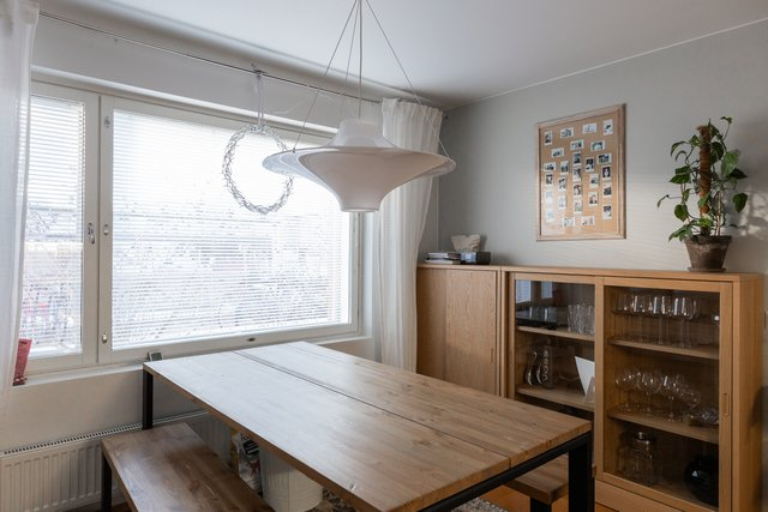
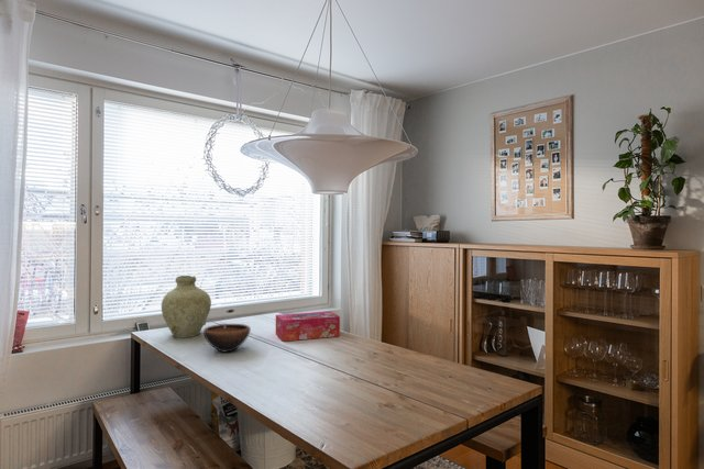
+ tissue box (307, 325)
+ bowl (227, 338)
+ vase (186, 305)
